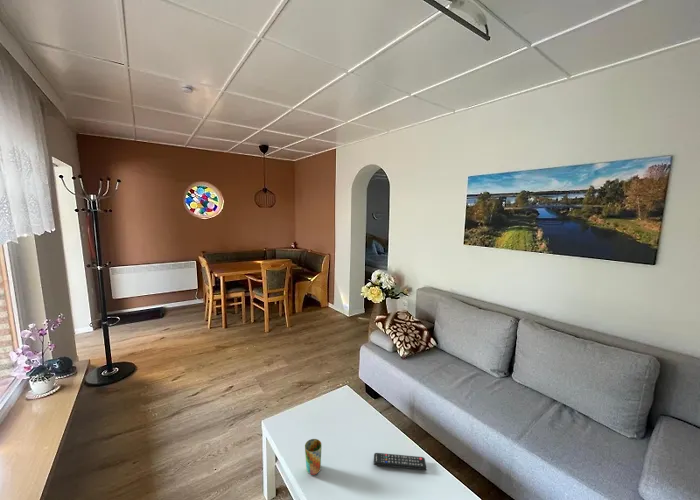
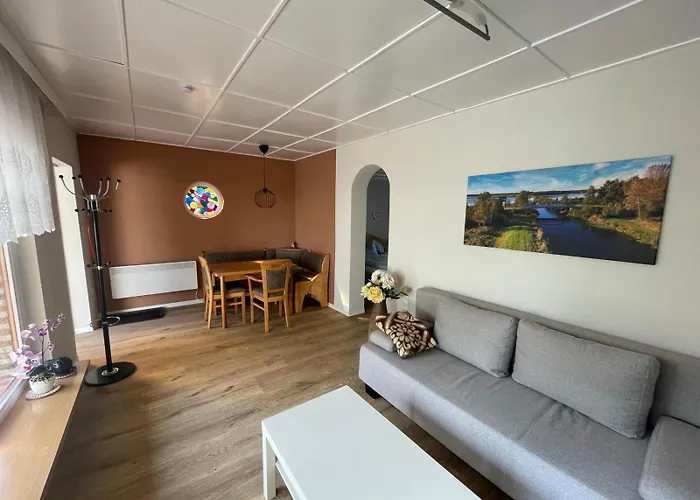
- cup (313, 457)
- remote control (399, 461)
